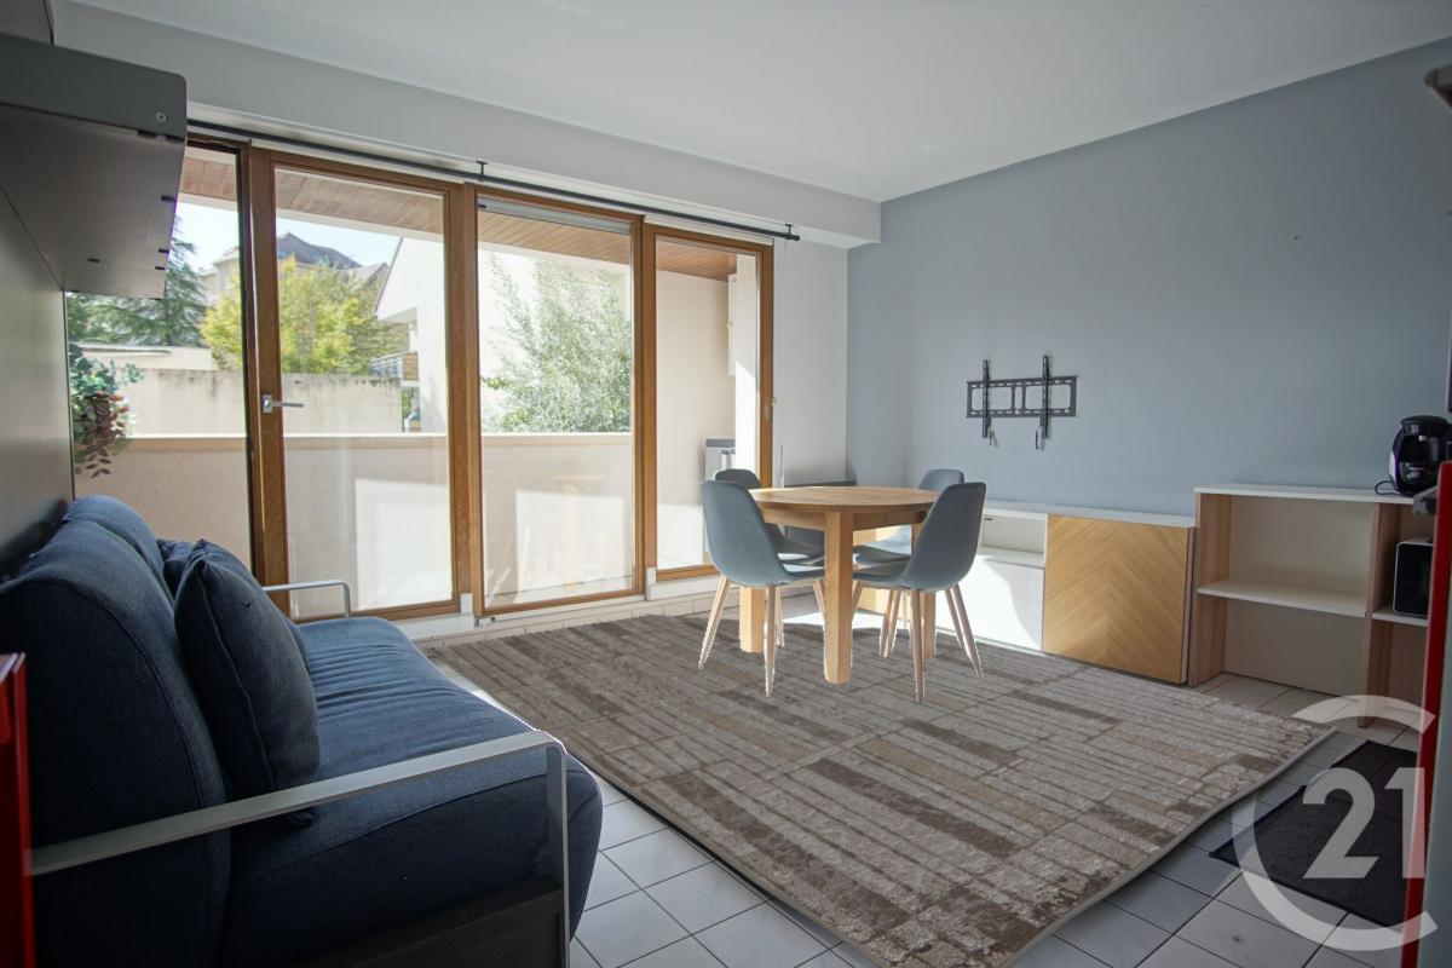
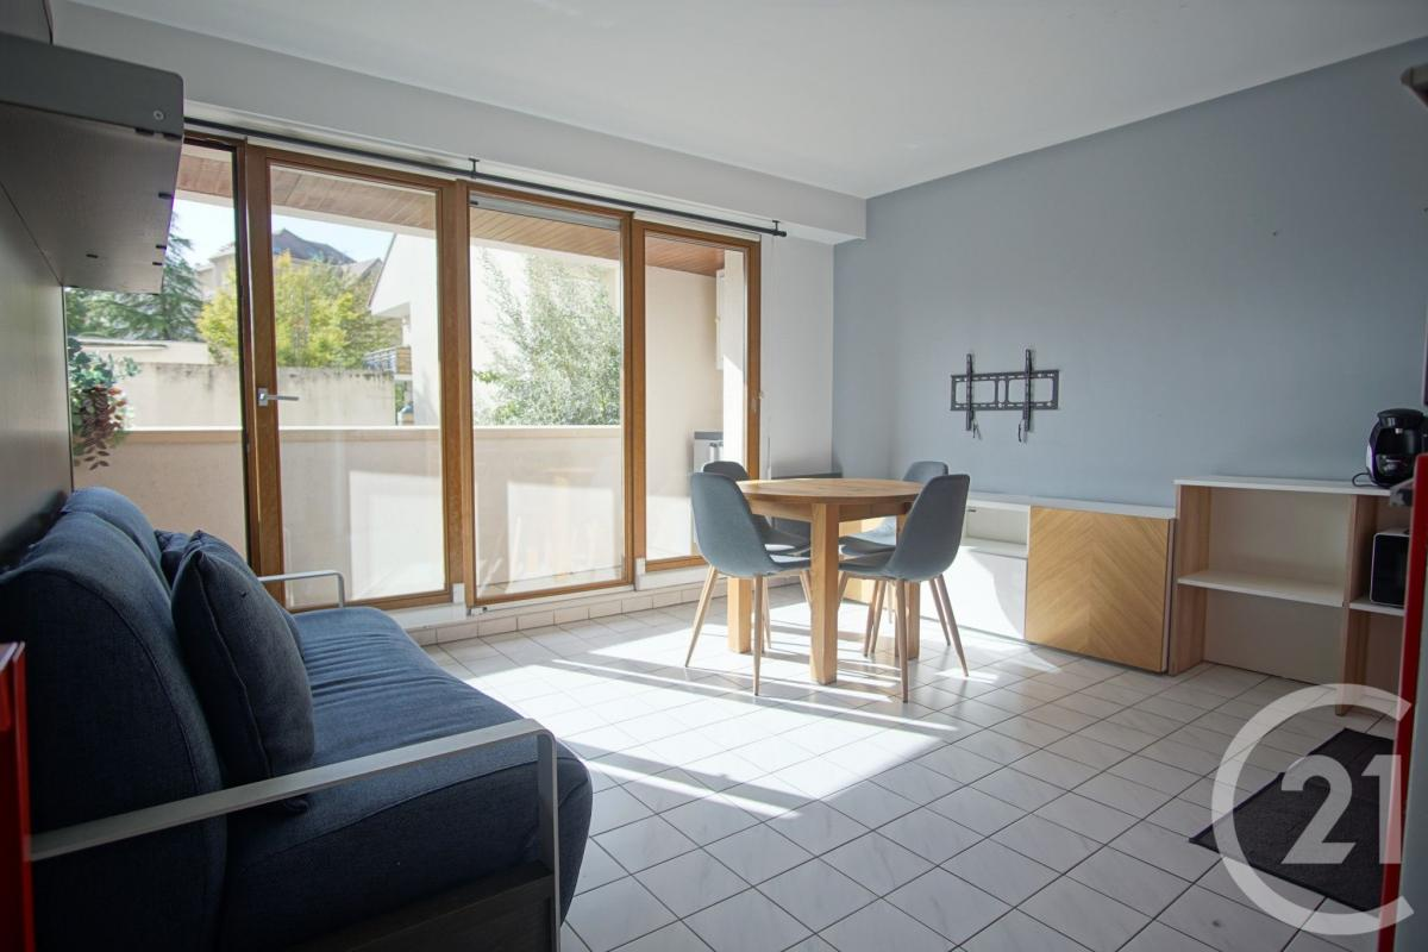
- rug (802, 678)
